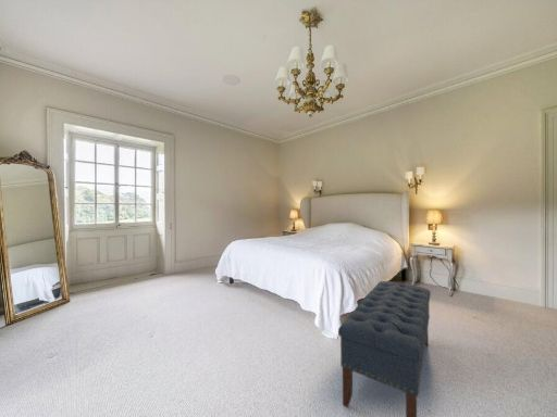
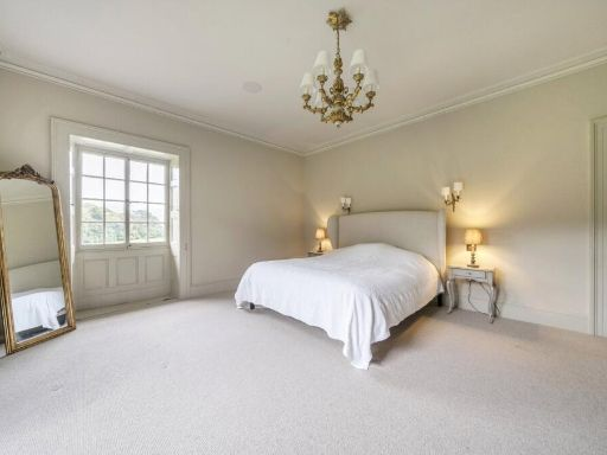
- bench (393, 334)
